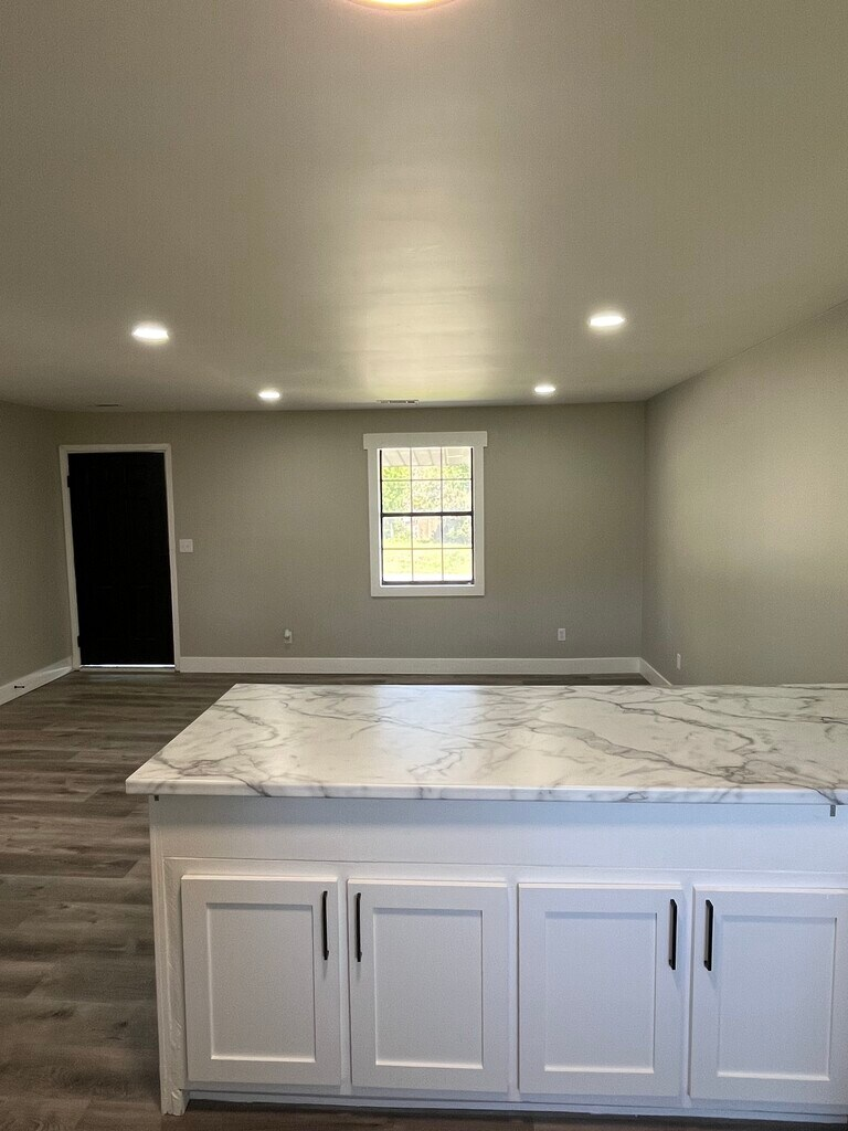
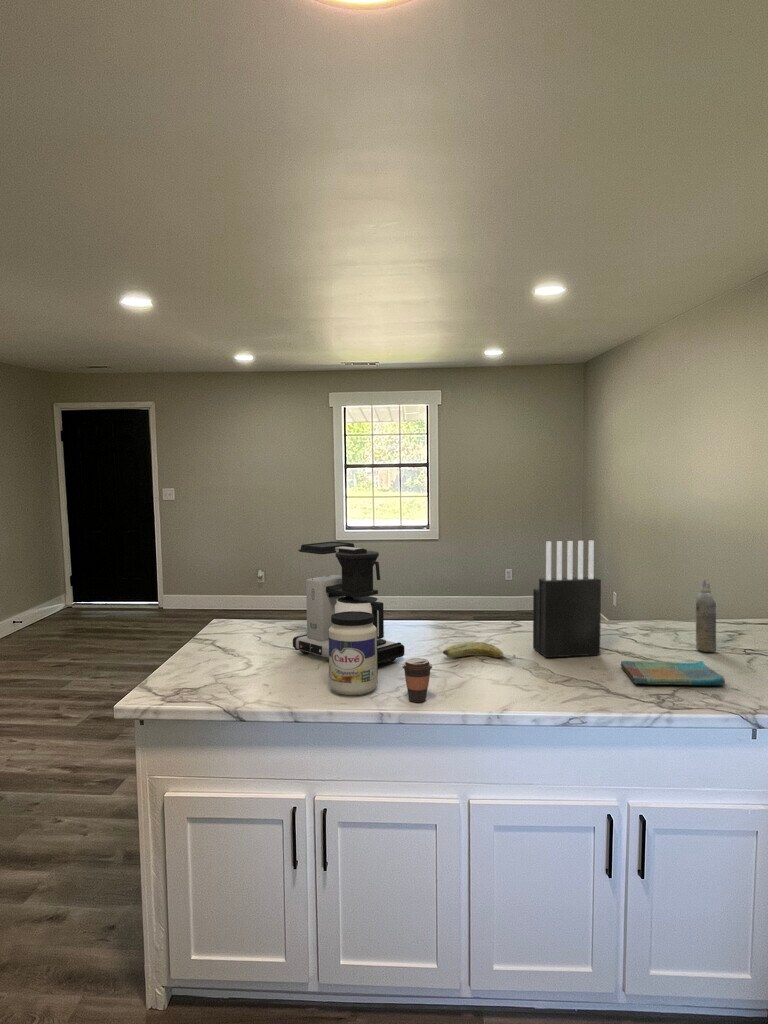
+ knife block (564, 595)
+ dish towel (670, 672)
+ fruit (478, 650)
+ coffee cup (417, 680)
+ jar (353, 652)
+ aerosol can (706, 615)
+ coffee maker (346, 601)
